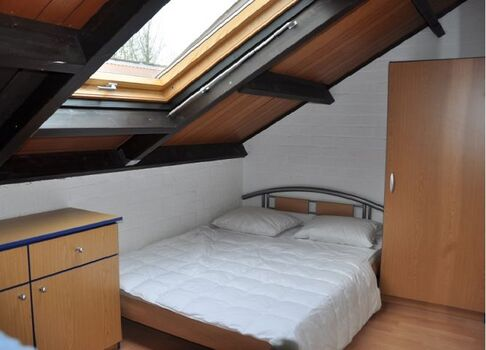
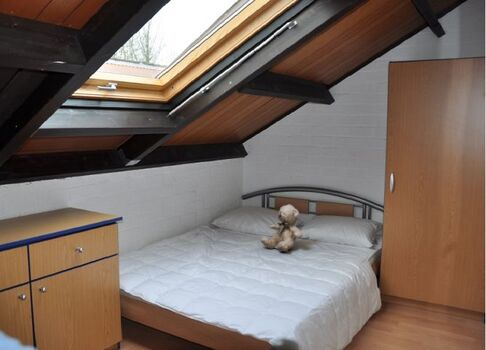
+ teddy bear (281, 227)
